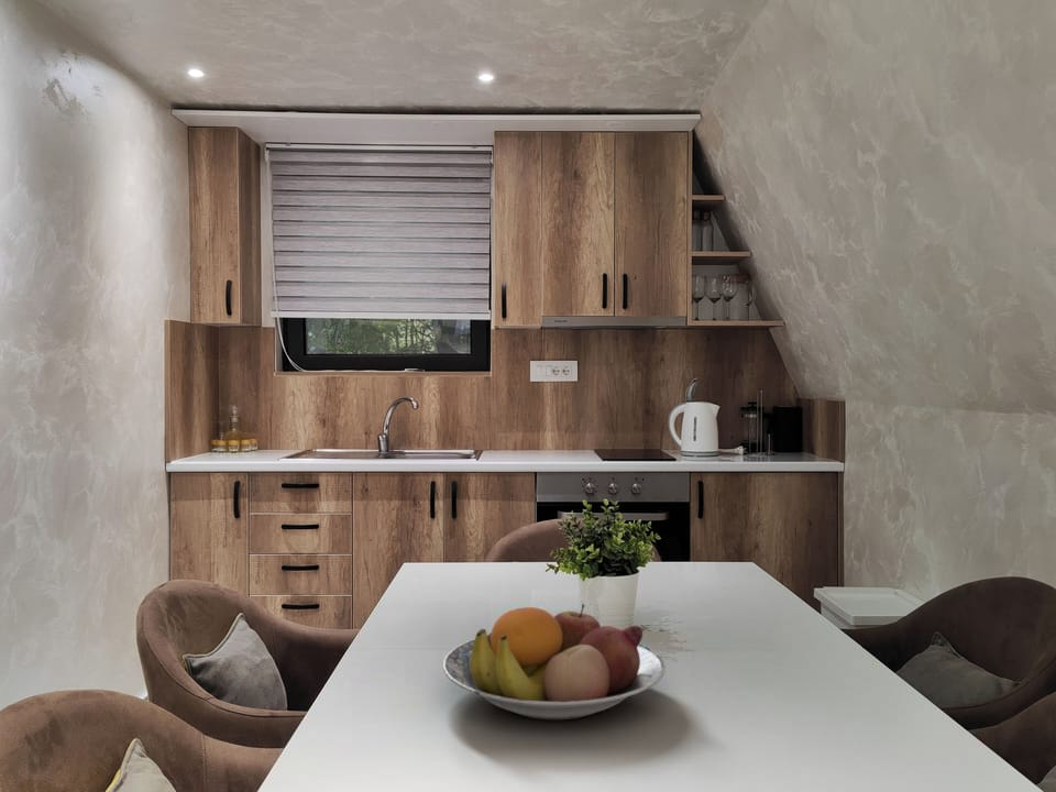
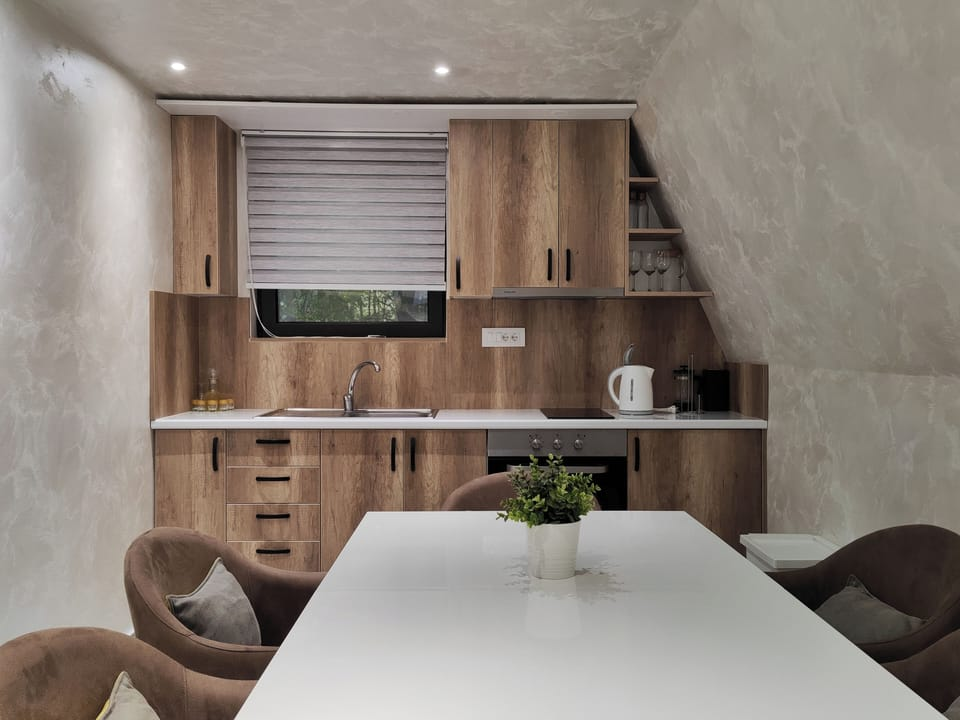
- fruit bowl (553, 651)
